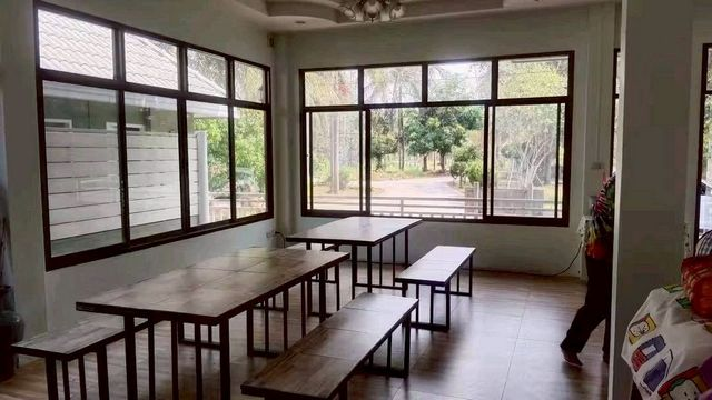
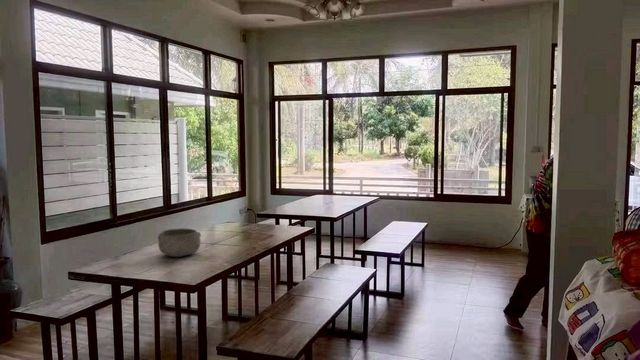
+ bowl (180, 242)
